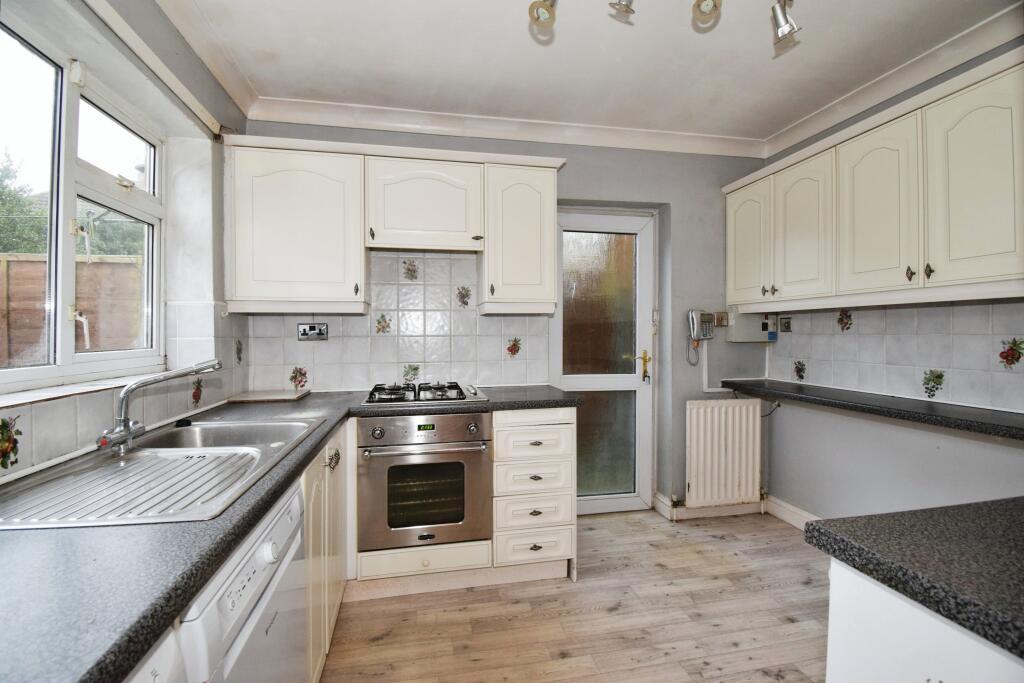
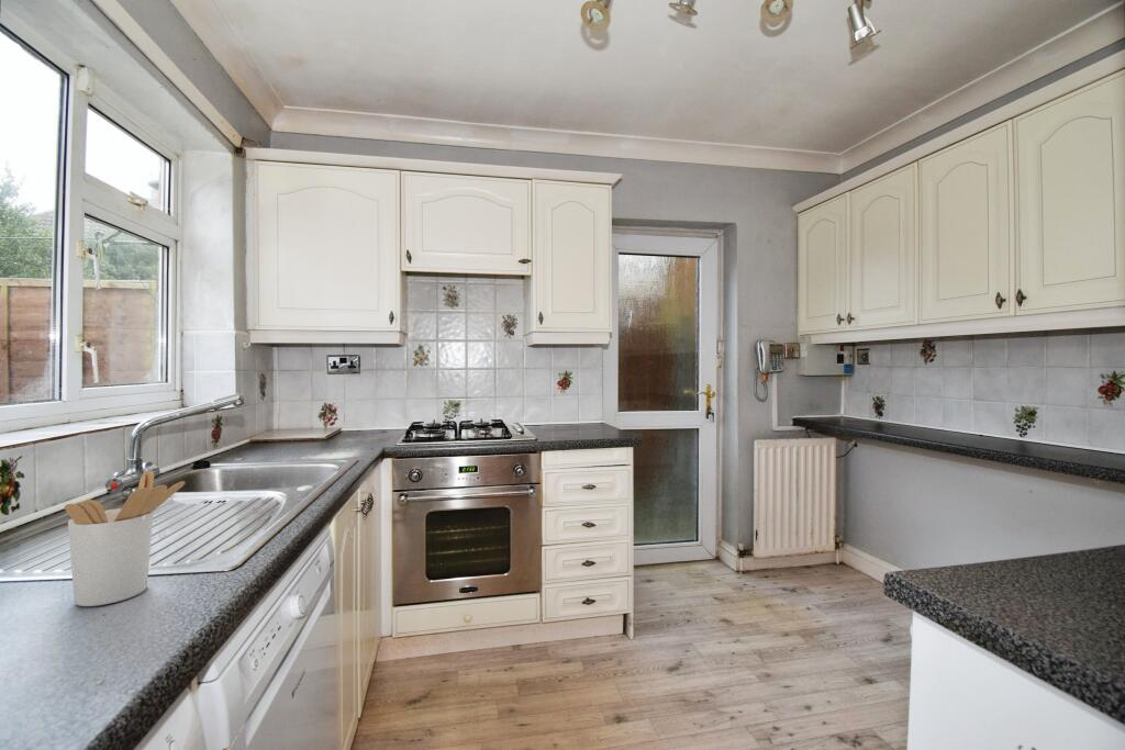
+ utensil holder (126, 536)
